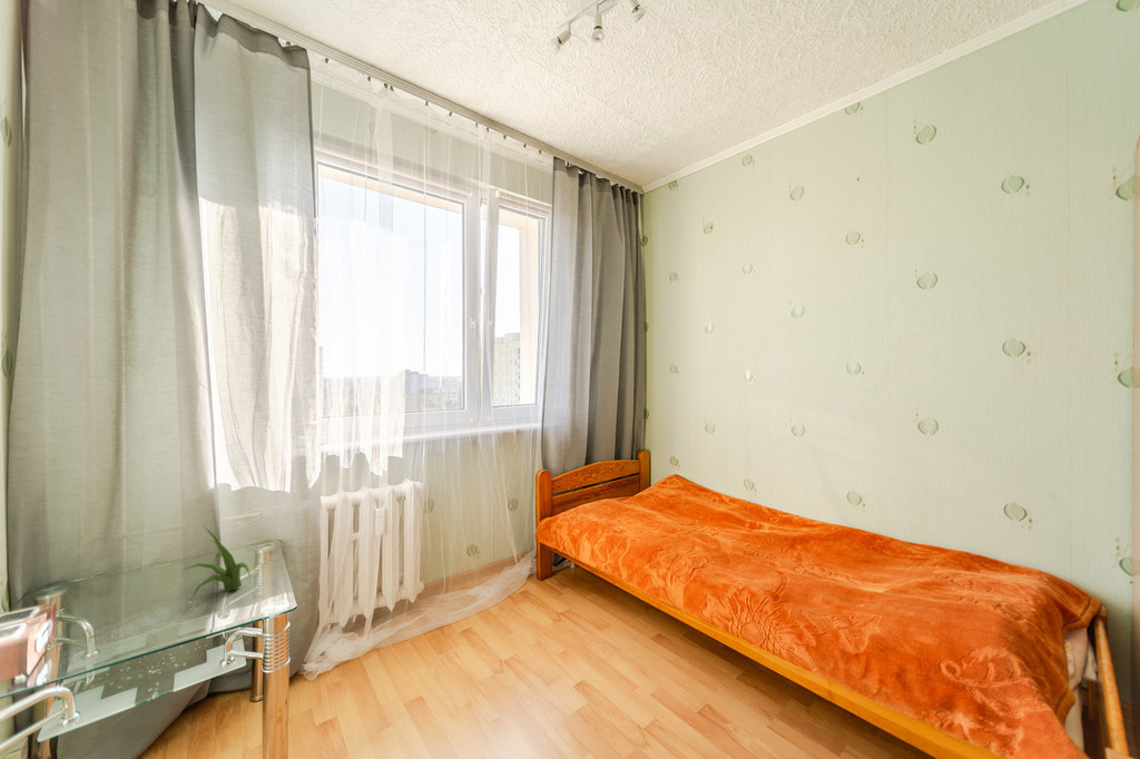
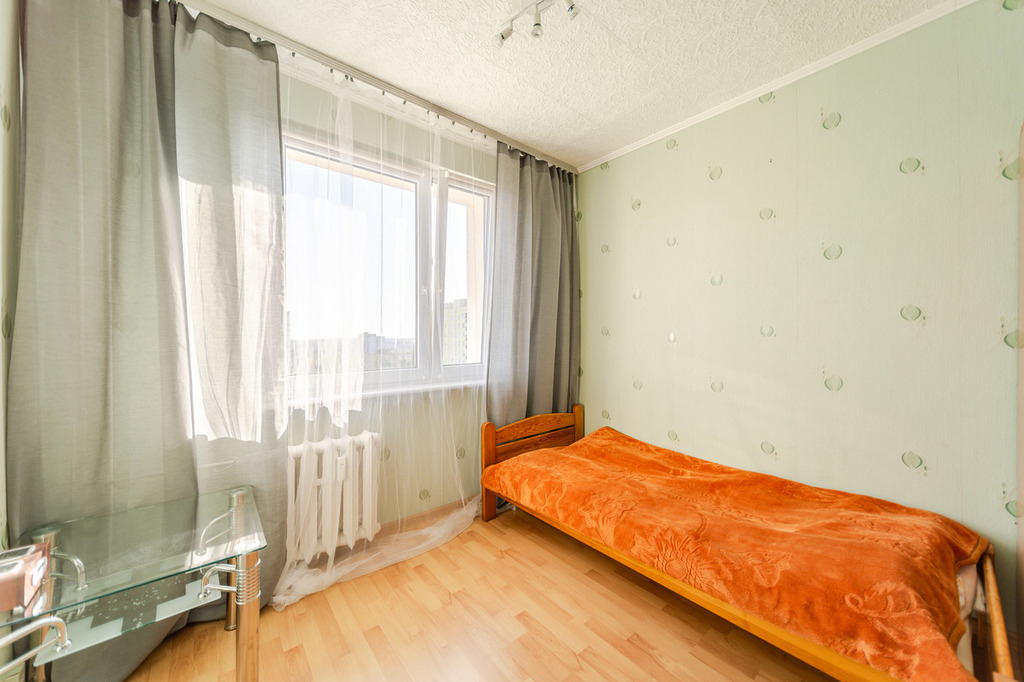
- plant (215, 560)
